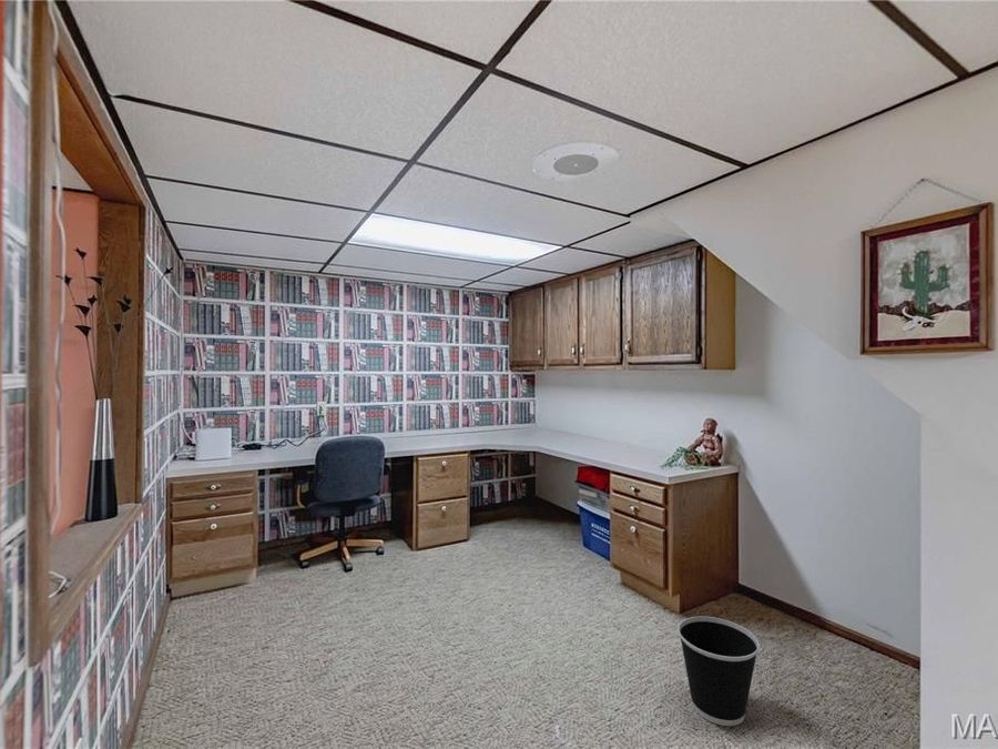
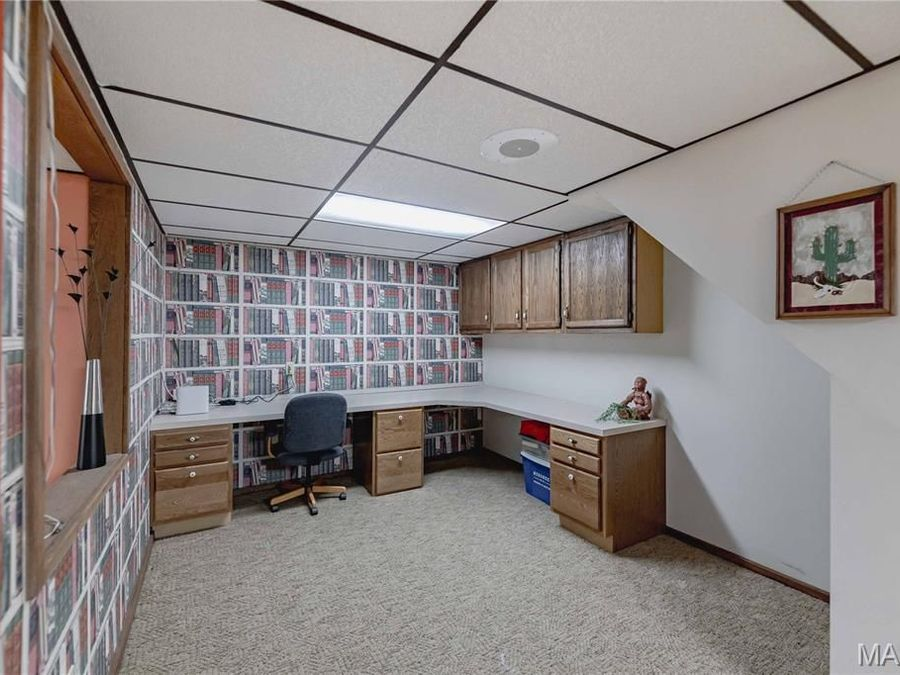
- wastebasket (717, 671)
